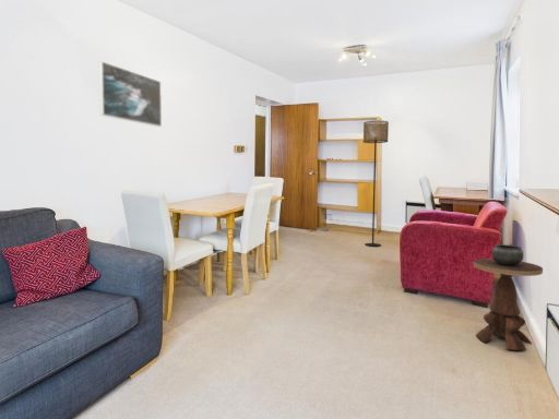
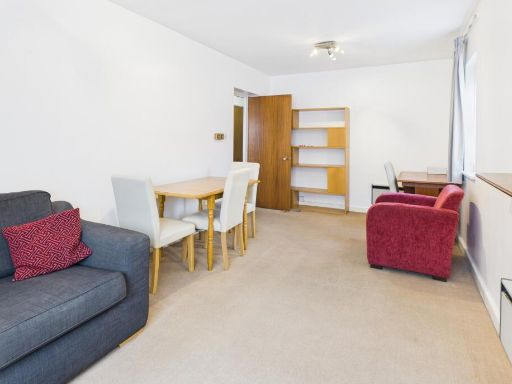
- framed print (132, 96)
- side table (504, 292)
- floor lamp (373, 184)
